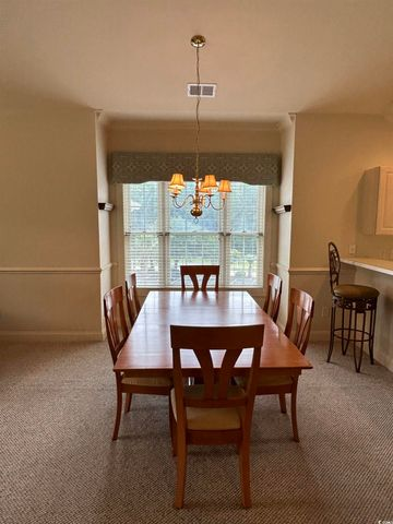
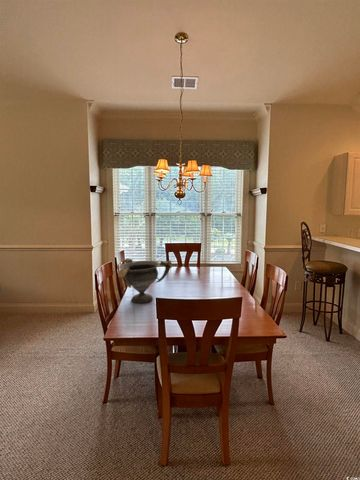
+ decorative bowl (144, 281)
